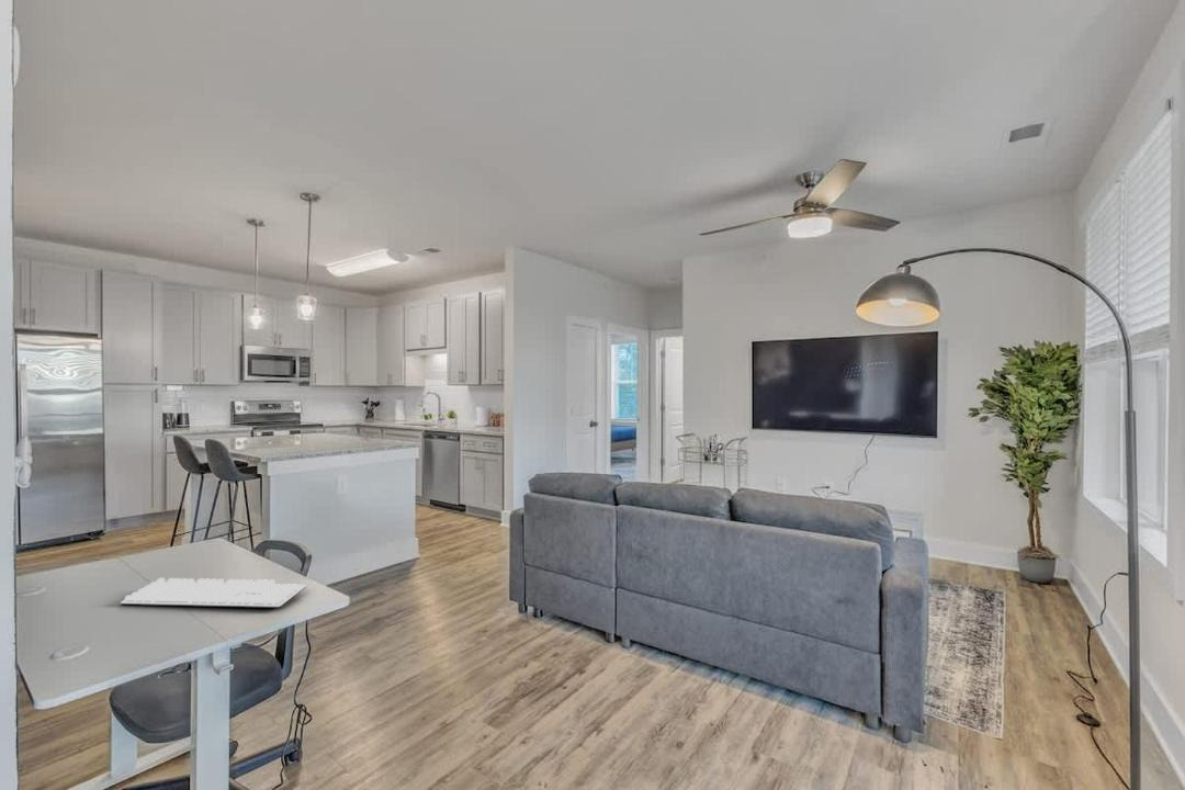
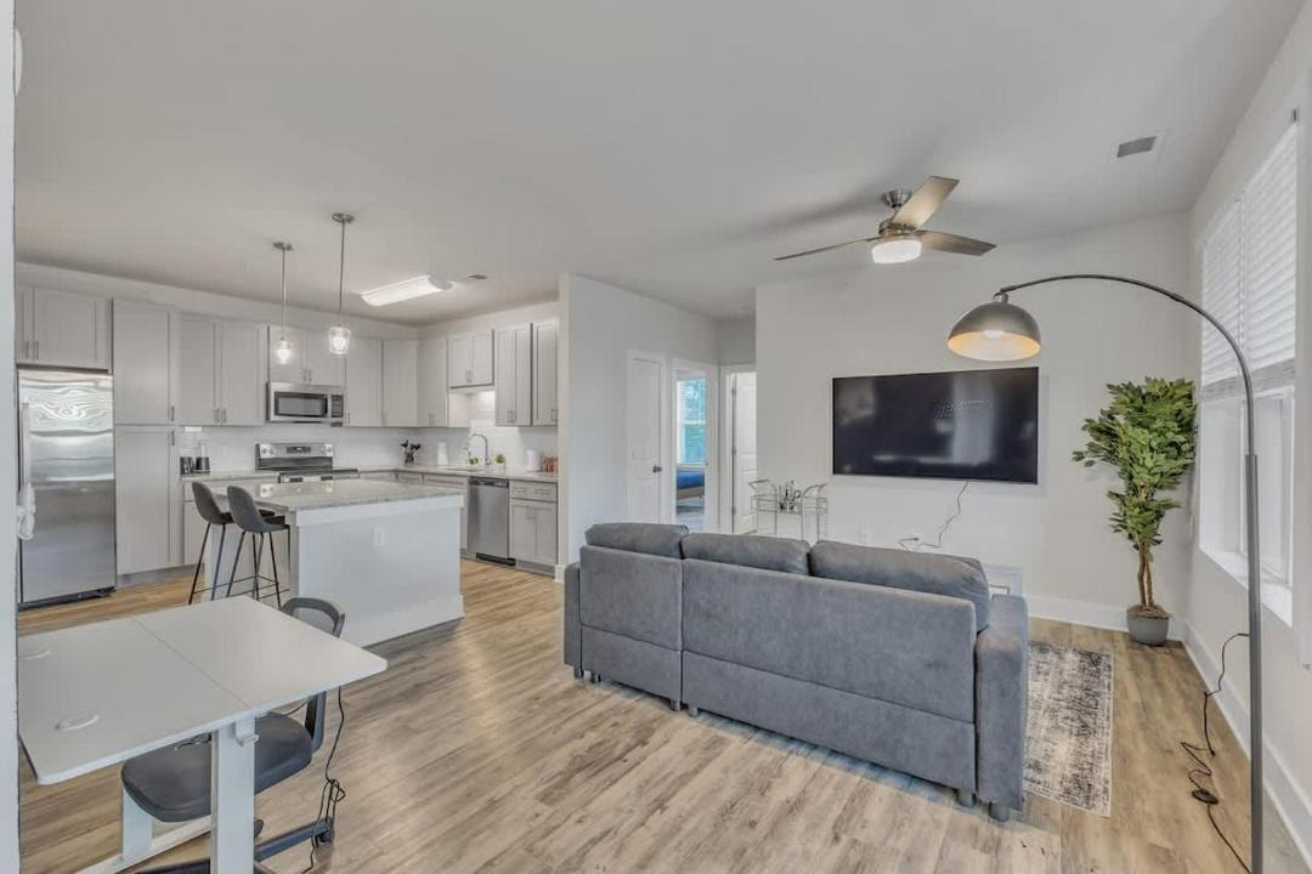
- keyboard (216, 591)
